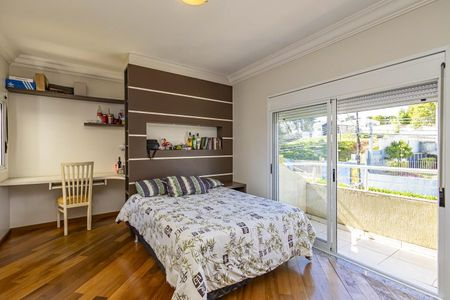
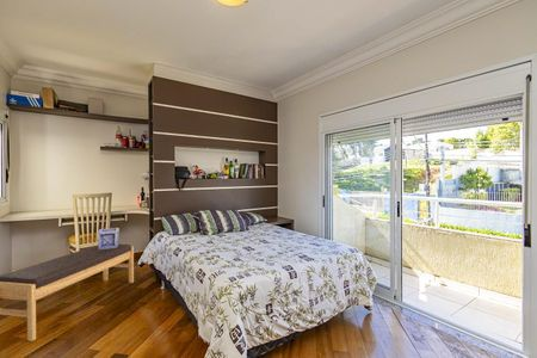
+ wooden crate (109, 237)
+ bench (76, 279)
